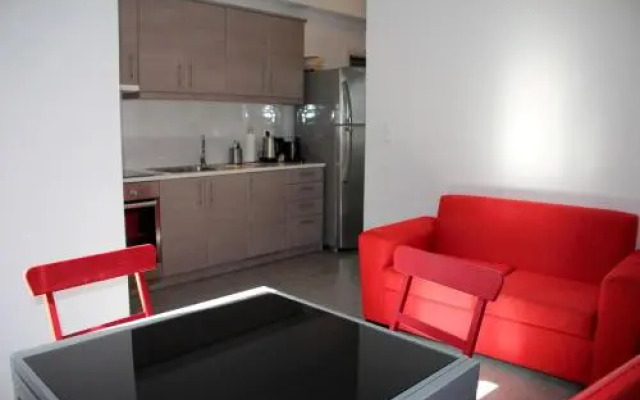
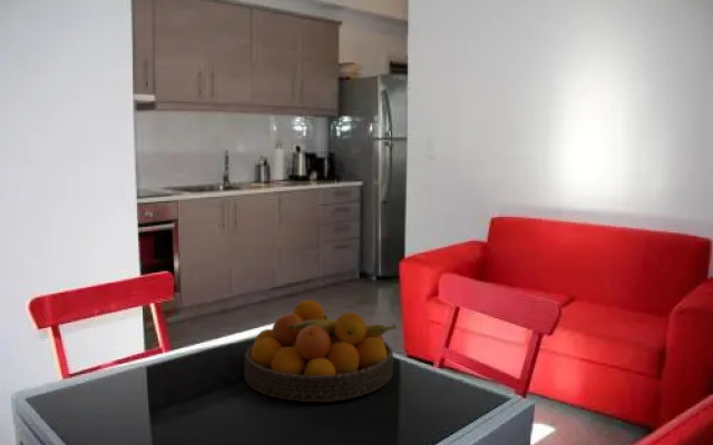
+ fruit bowl (319, 340)
